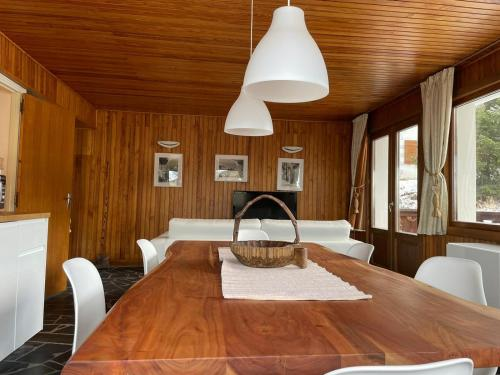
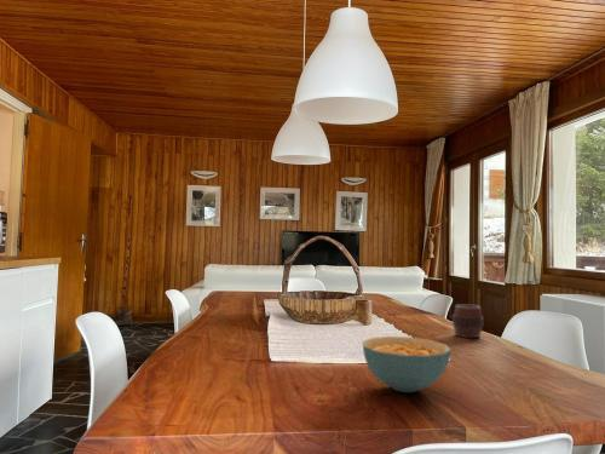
+ cup (467, 321)
+ cereal bowl (404, 366)
